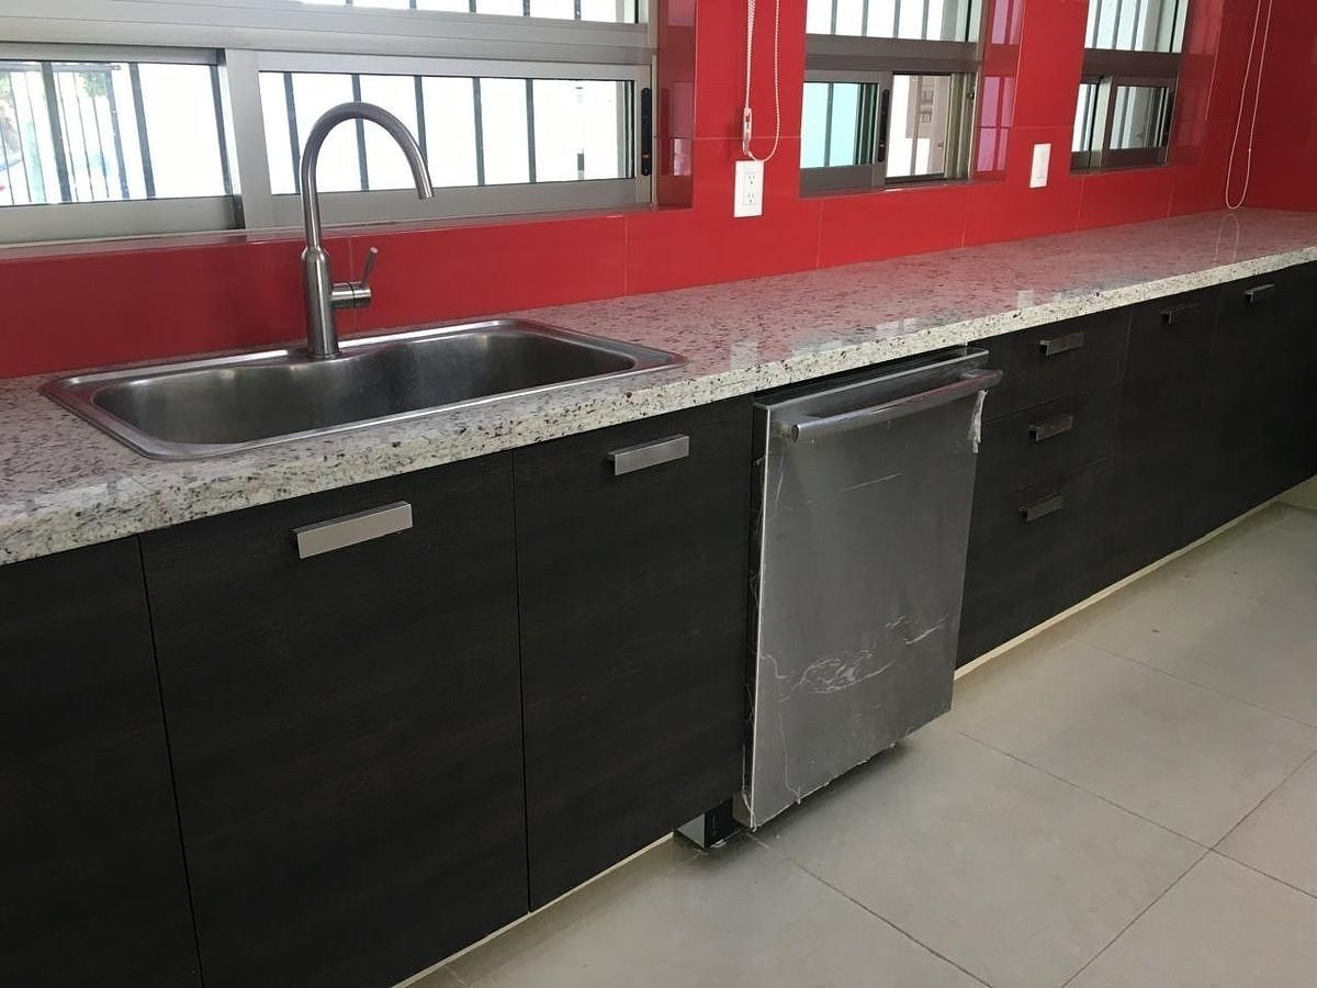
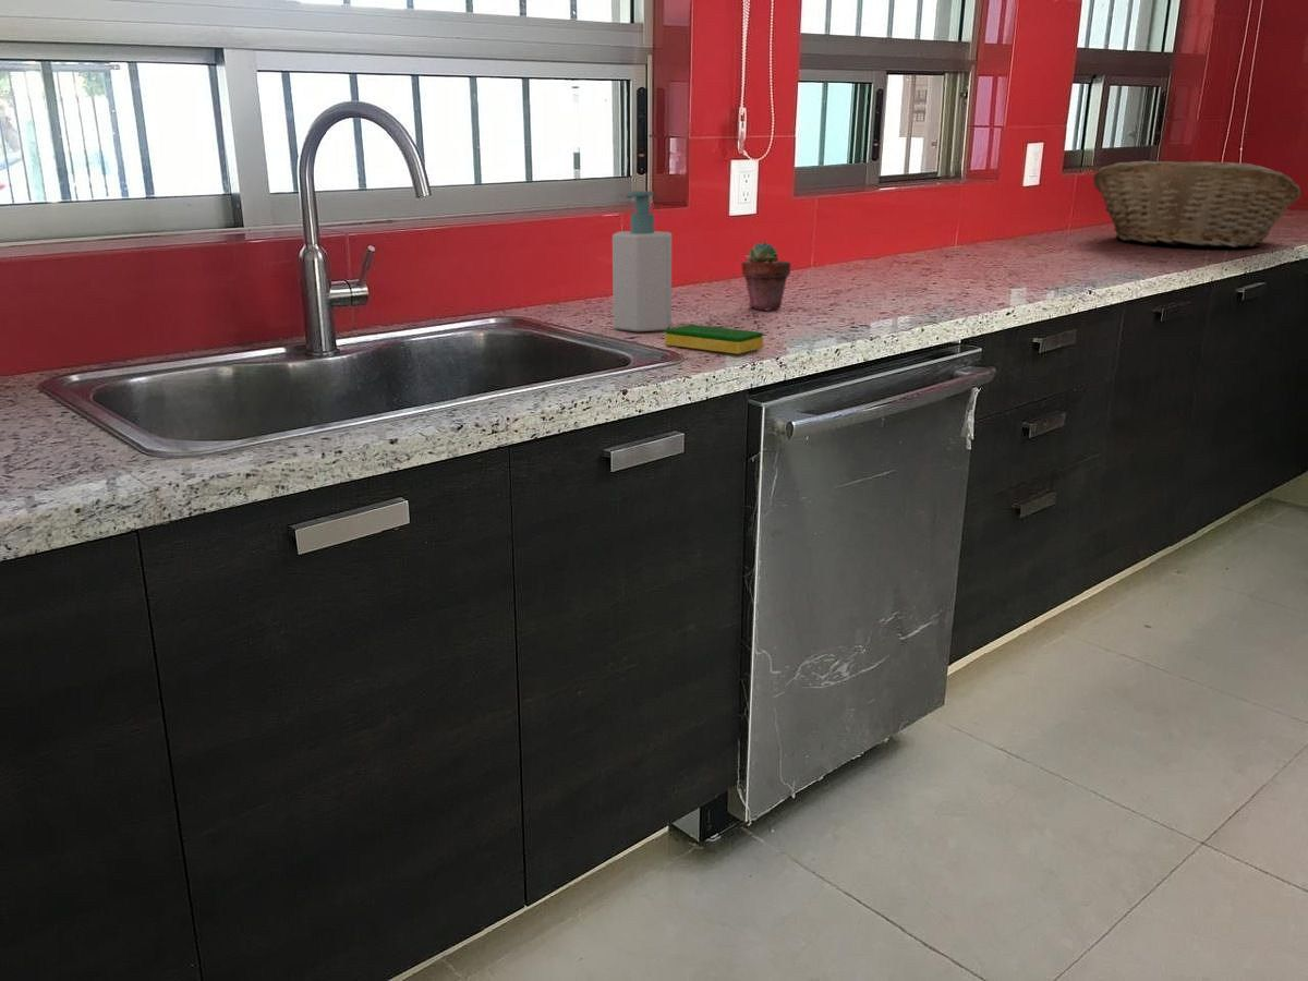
+ soap bottle (642, 259)
+ dish sponge (713, 338)
+ fruit basket (1189, 202)
+ potted succulent (765, 275)
